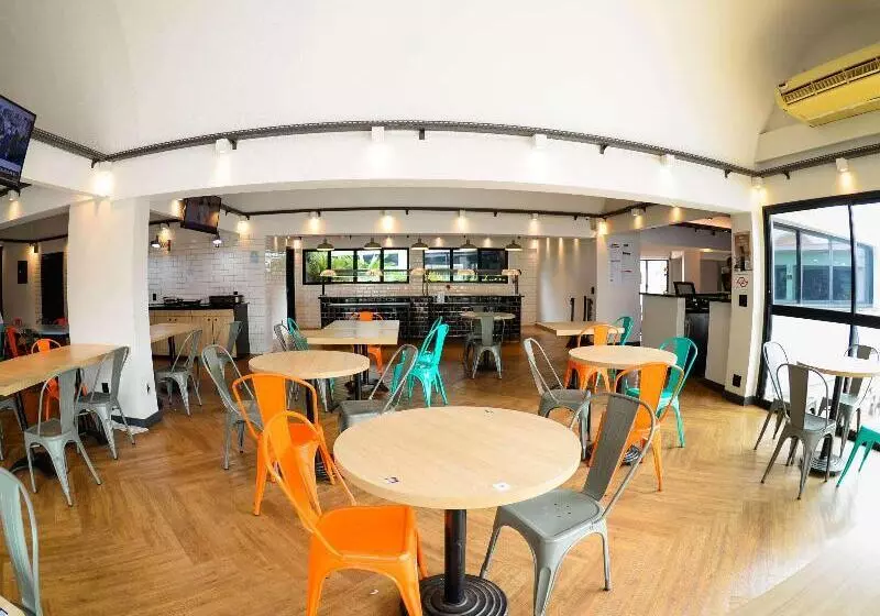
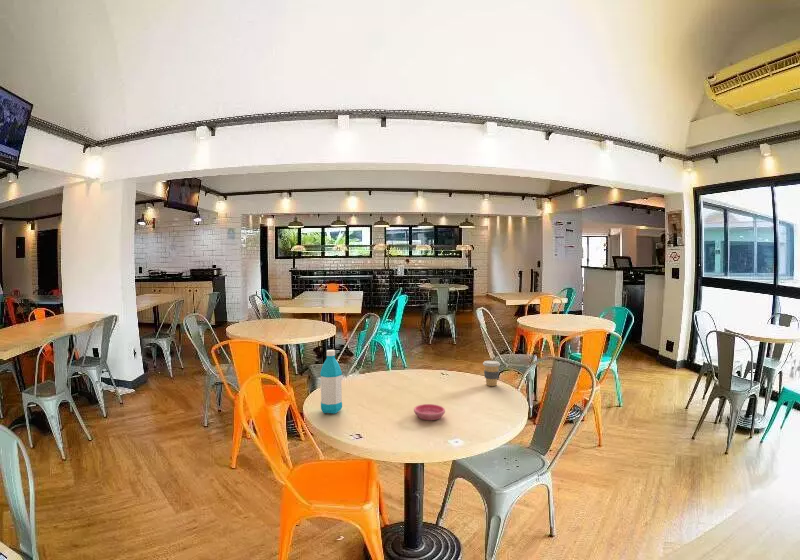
+ saucer (429, 412)
+ water bottle (331, 381)
+ coffee cup (491, 373)
